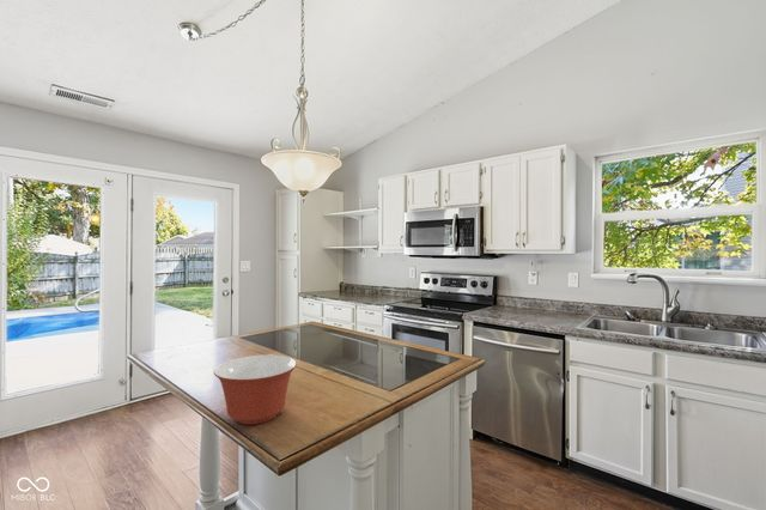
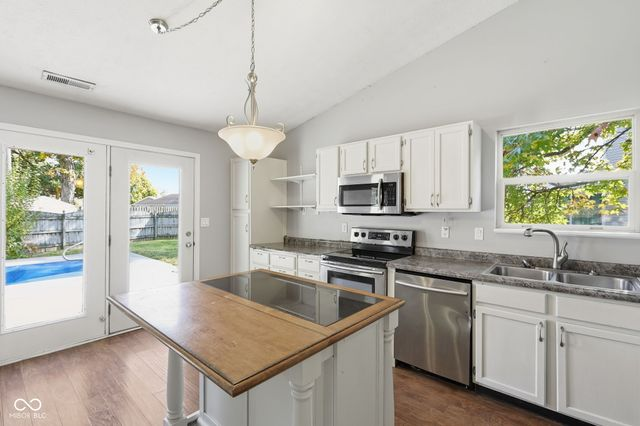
- mixing bowl (256, 390)
